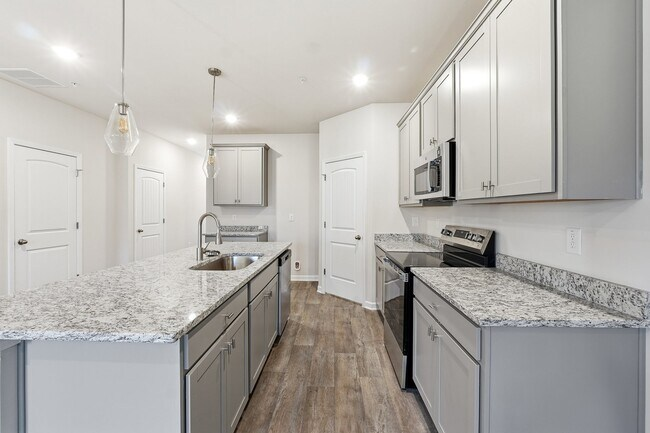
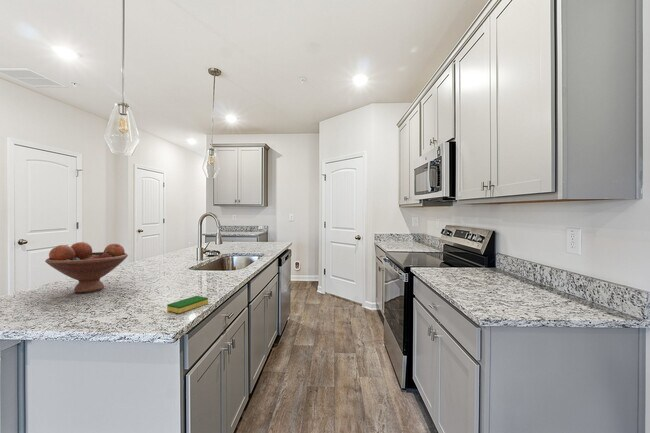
+ fruit bowl (89, 266)
+ dish sponge (188, 303)
